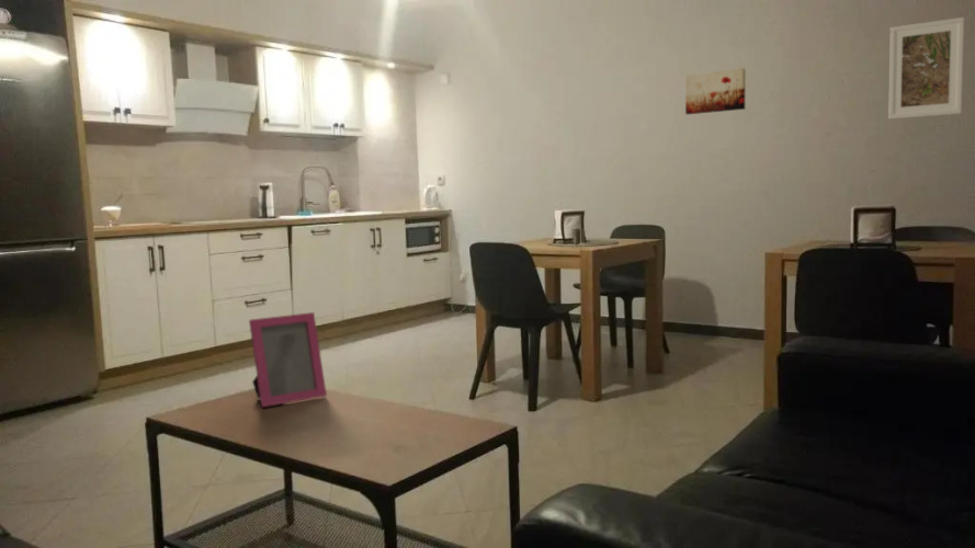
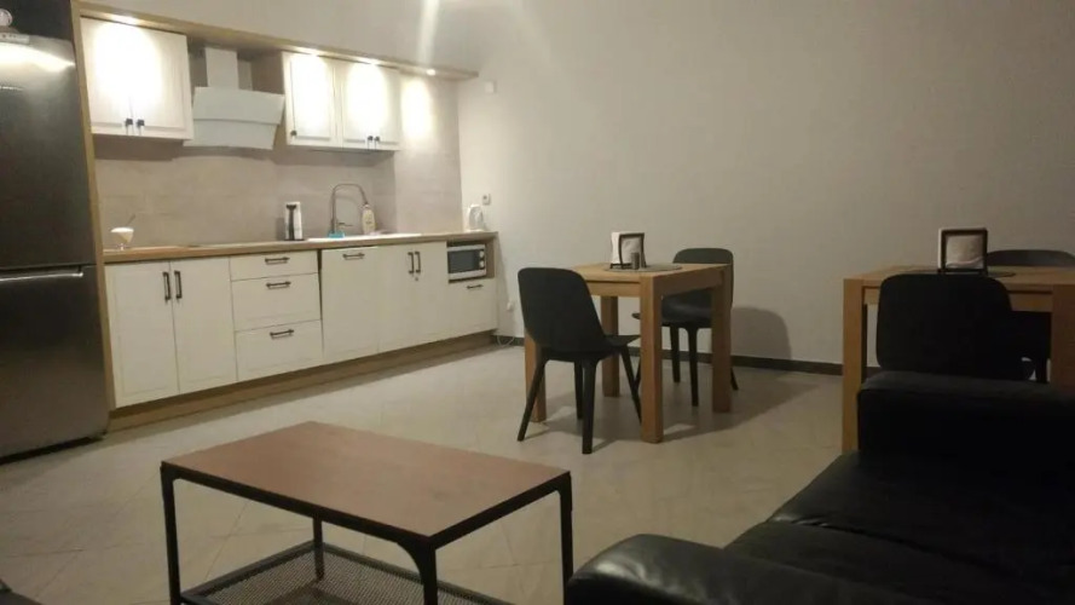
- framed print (925, 69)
- wall art (714, 91)
- picture frame (285, 357)
